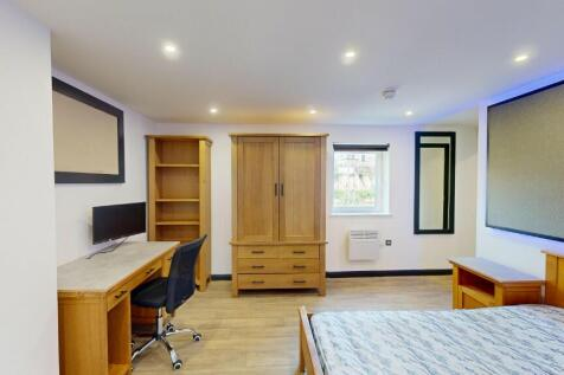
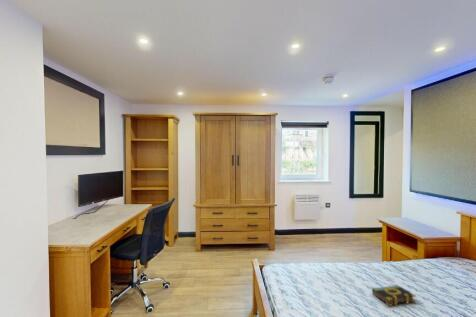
+ book (395, 293)
